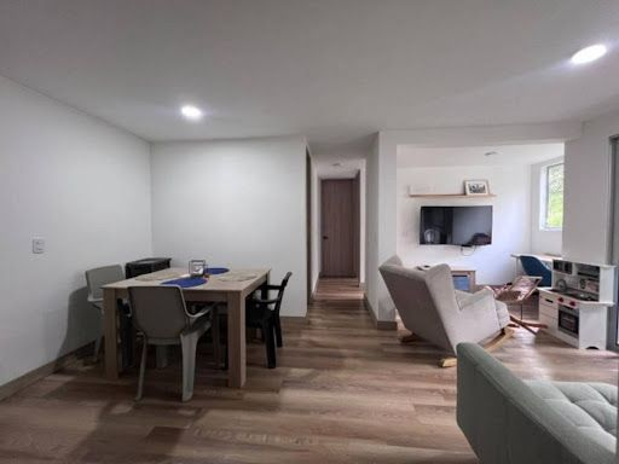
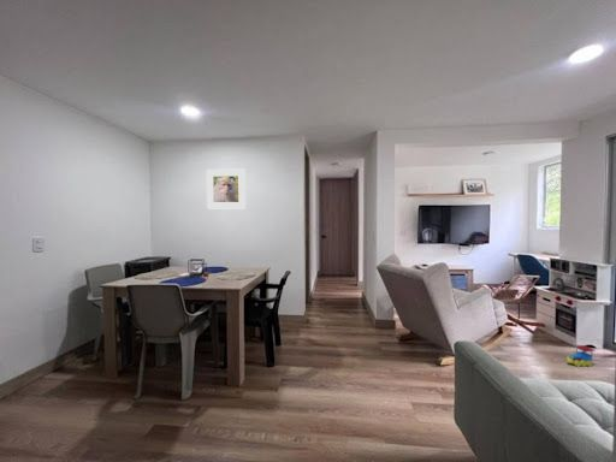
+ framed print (225, 189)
+ toy train (578, 355)
